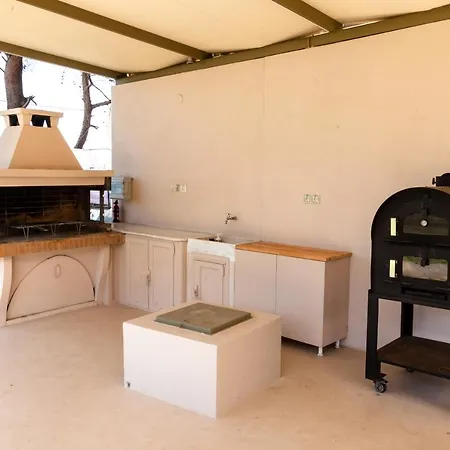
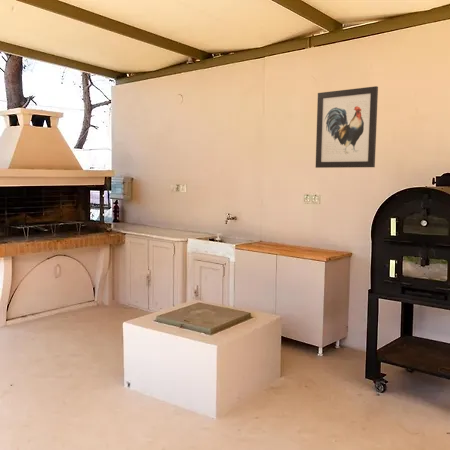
+ wall art (345, 129)
